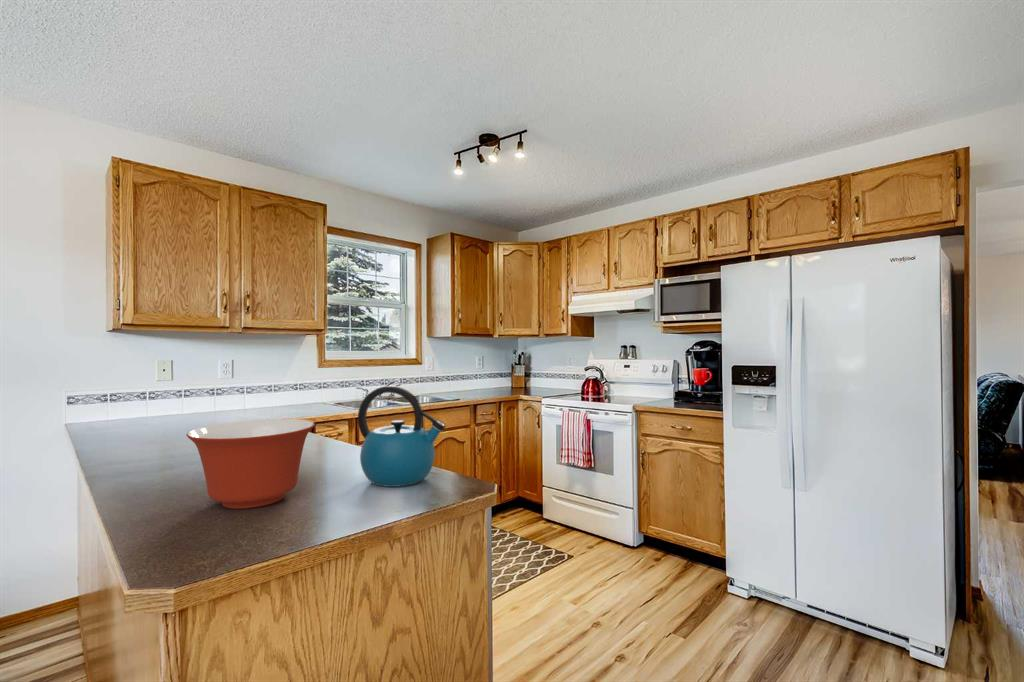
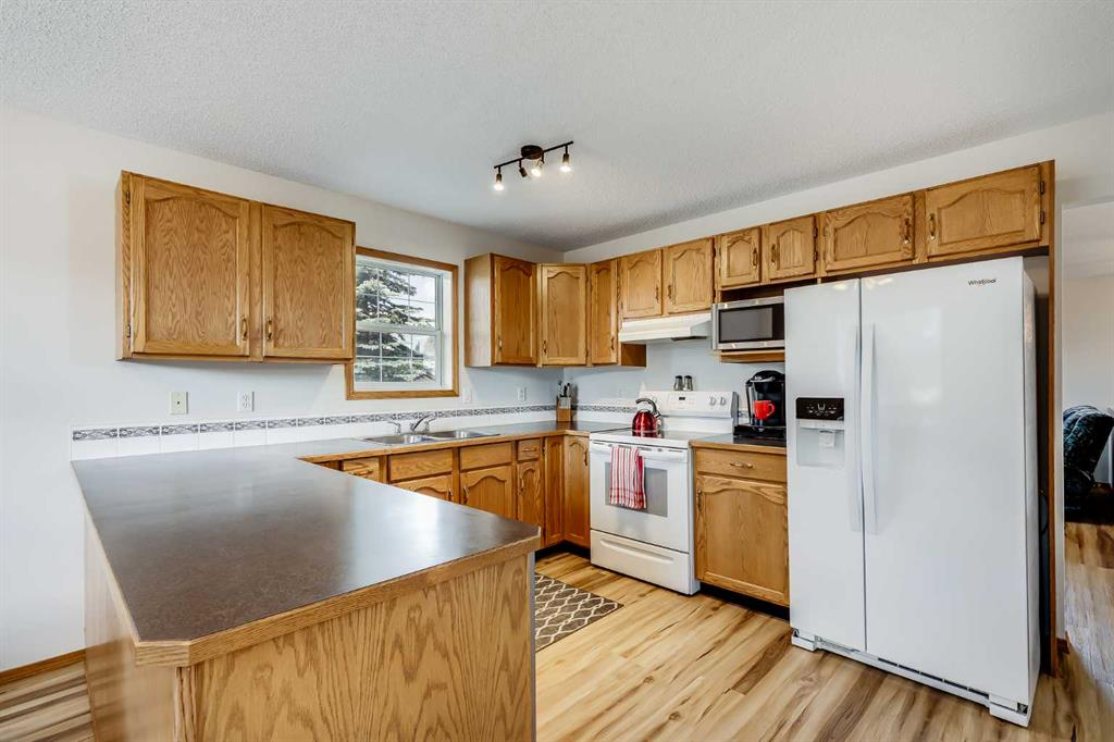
- mixing bowl (254, 463)
- kettle (402, 433)
